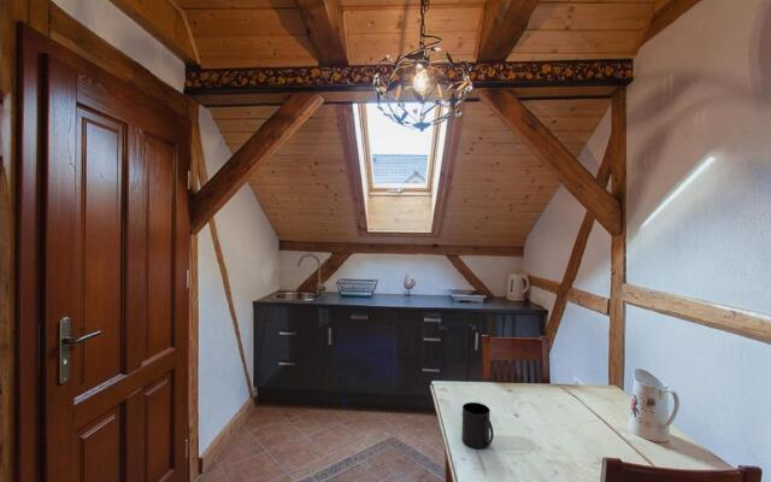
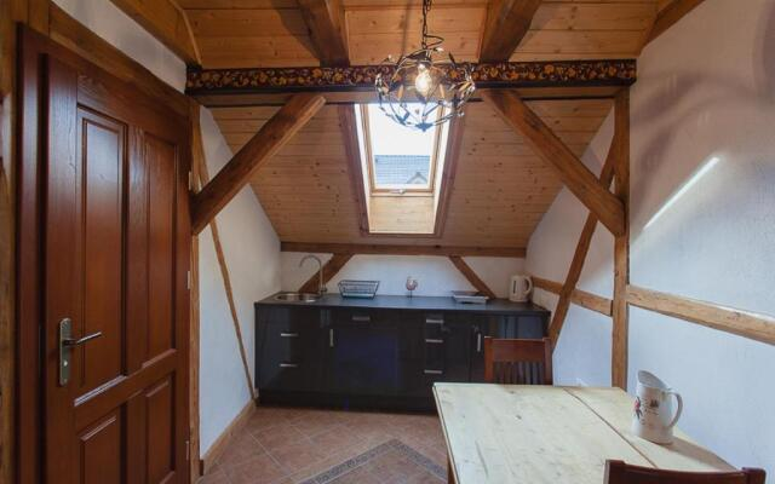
- mug (478, 427)
